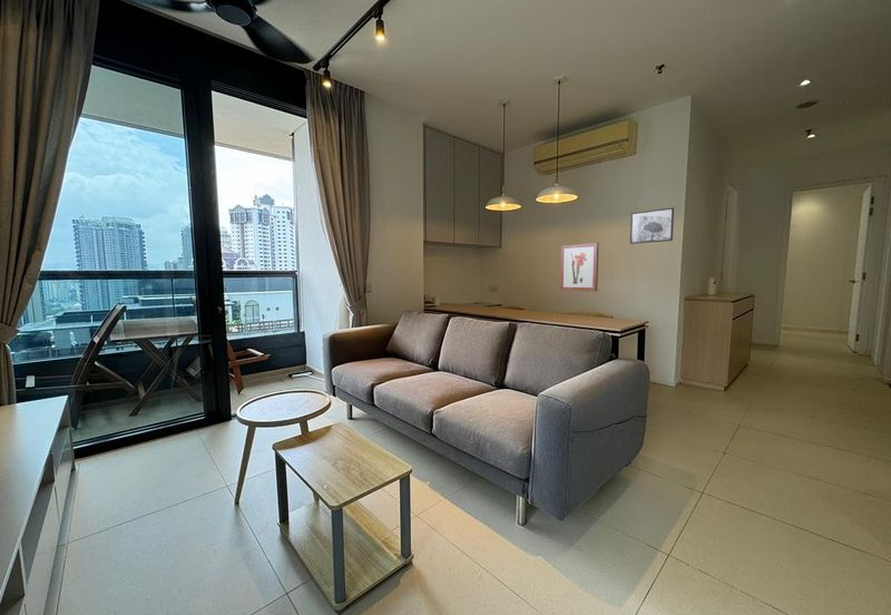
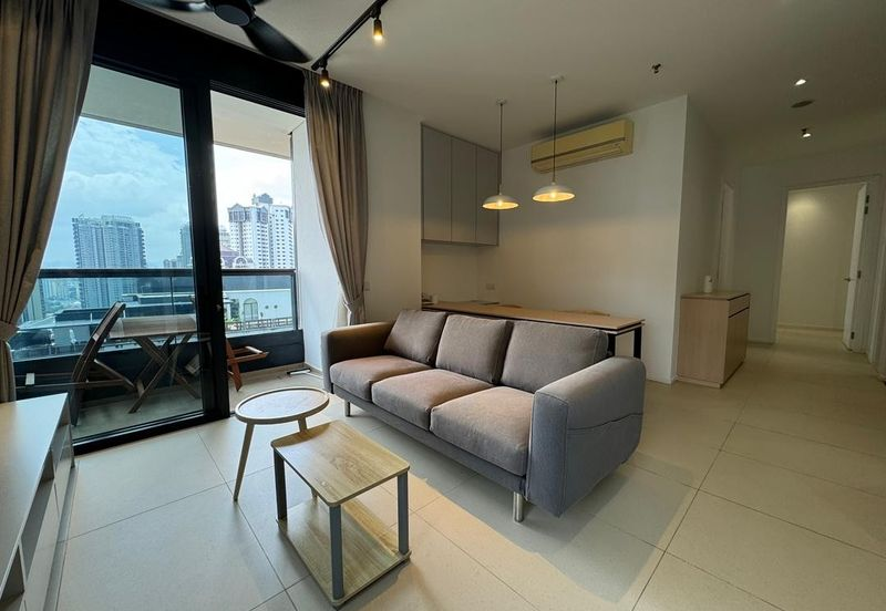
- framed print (650, 226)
- wall art (578, 267)
